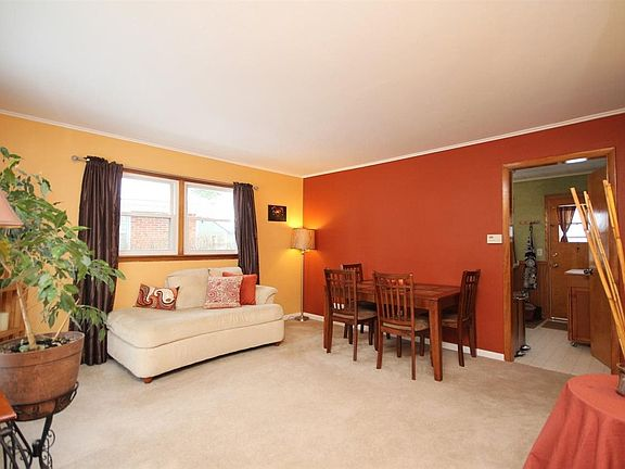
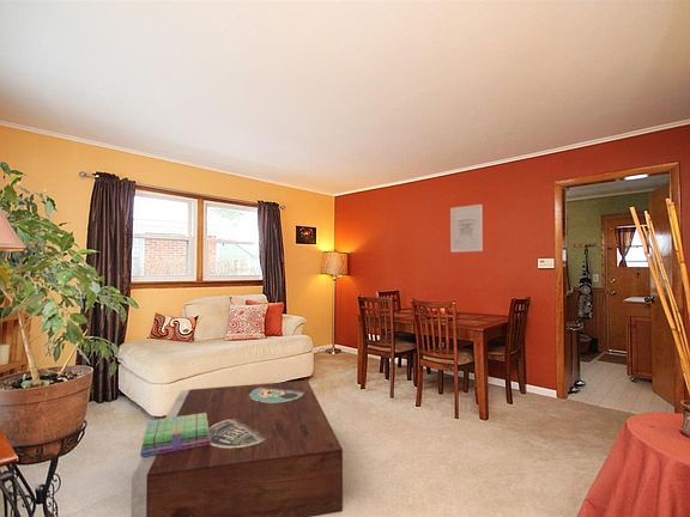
+ wall art (465, 229)
+ stack of books (177, 432)
+ stereo (244, 438)
